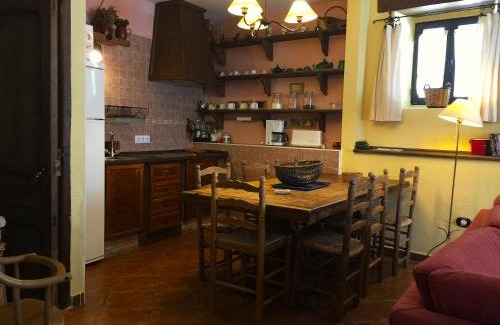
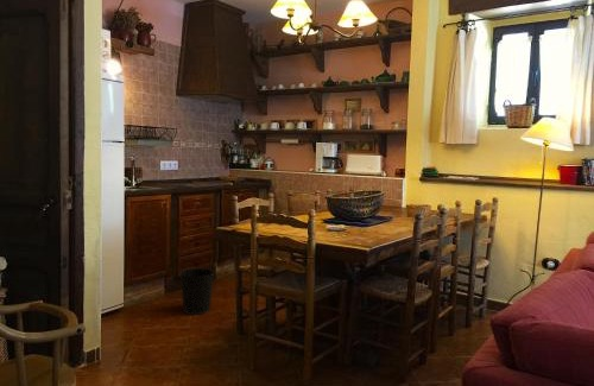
+ wastebasket (196, 291)
